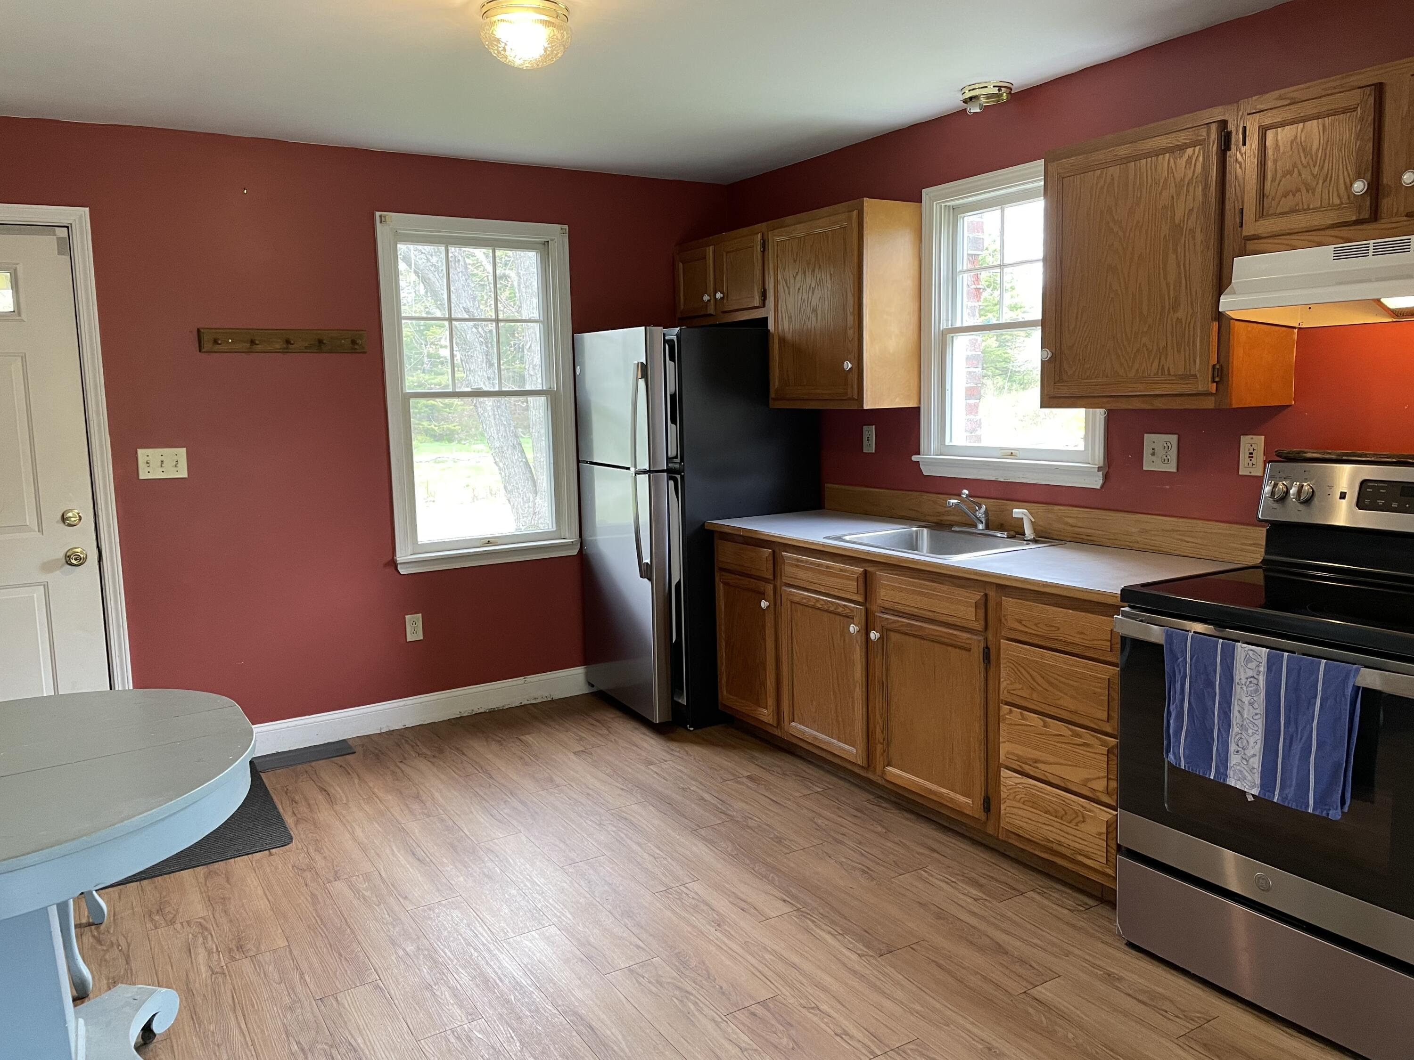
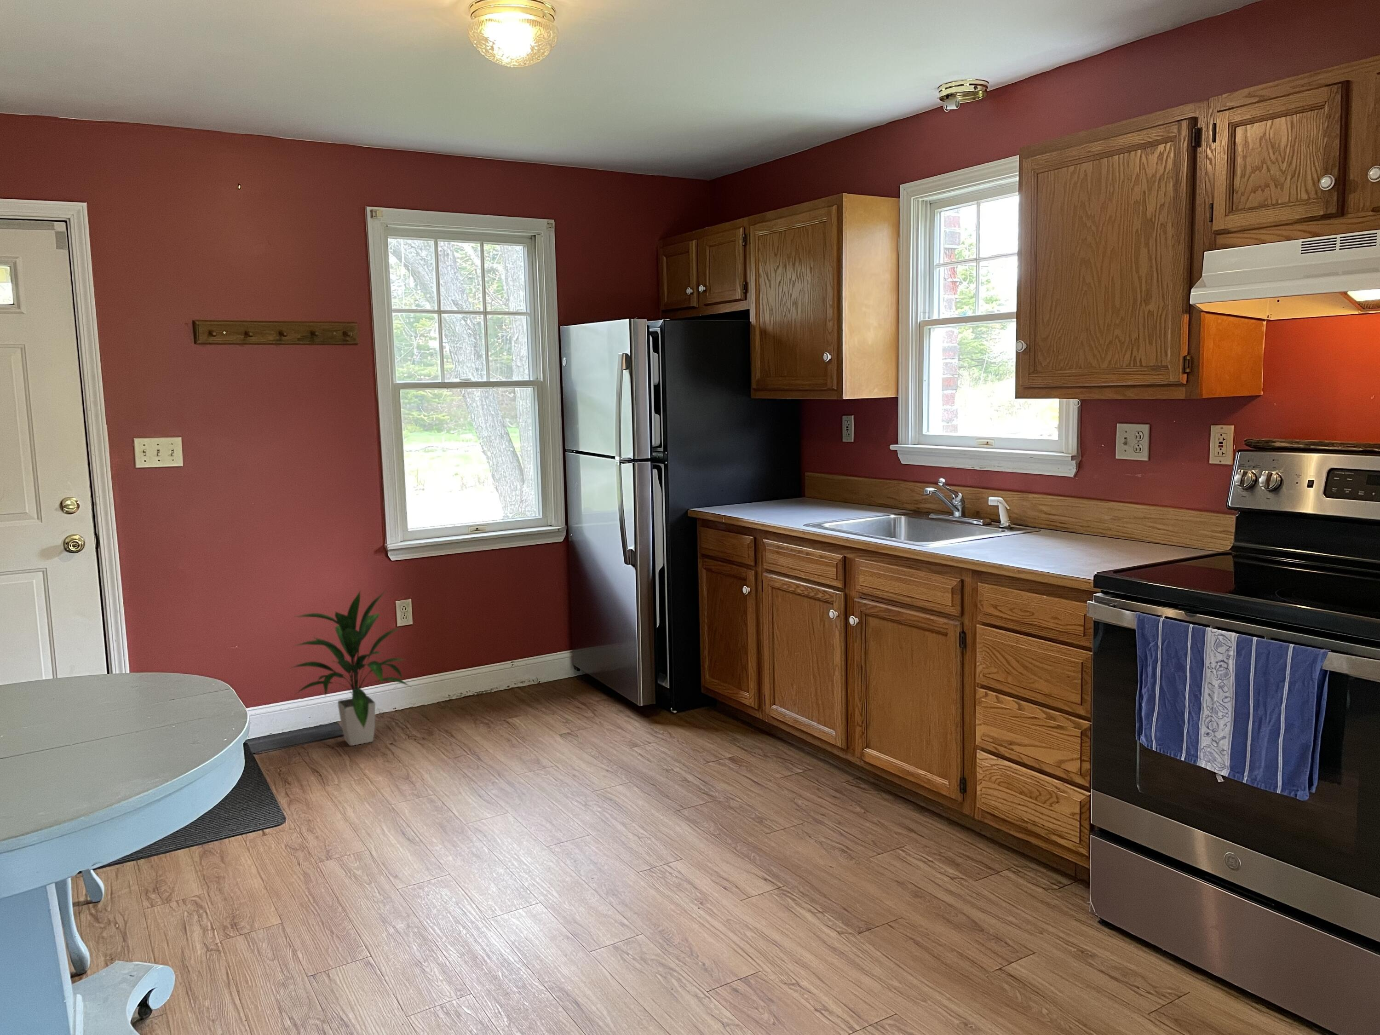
+ indoor plant (352, 669)
